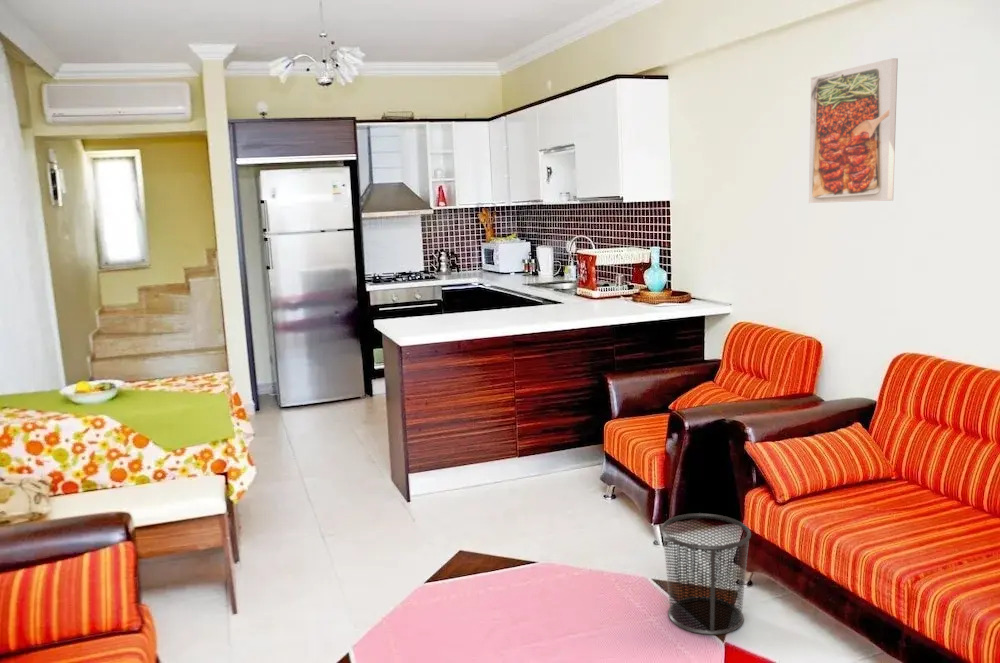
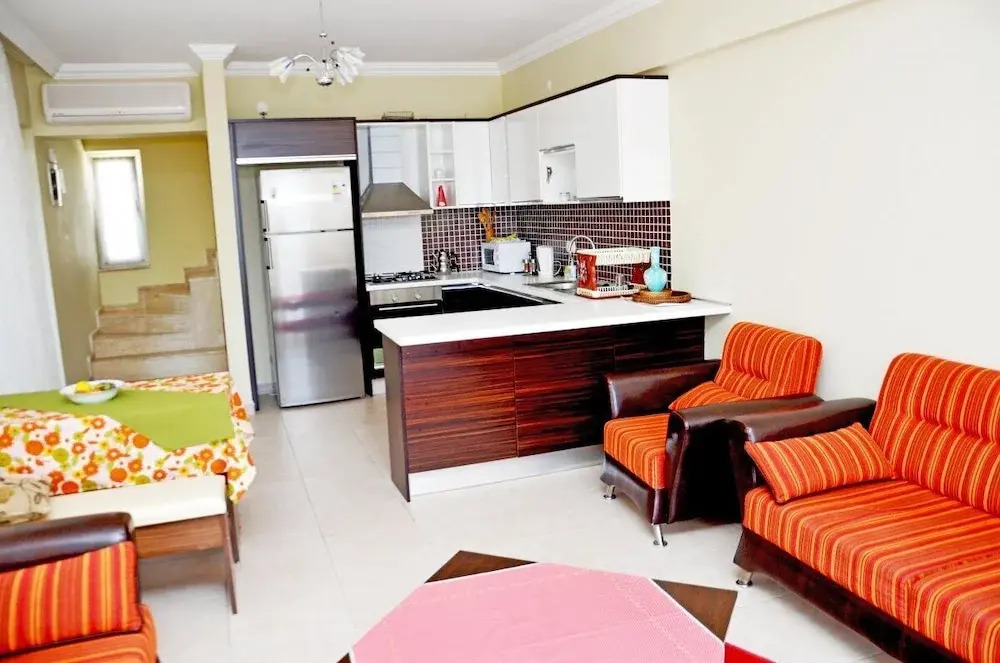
- trash can (705, 573)
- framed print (850, 136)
